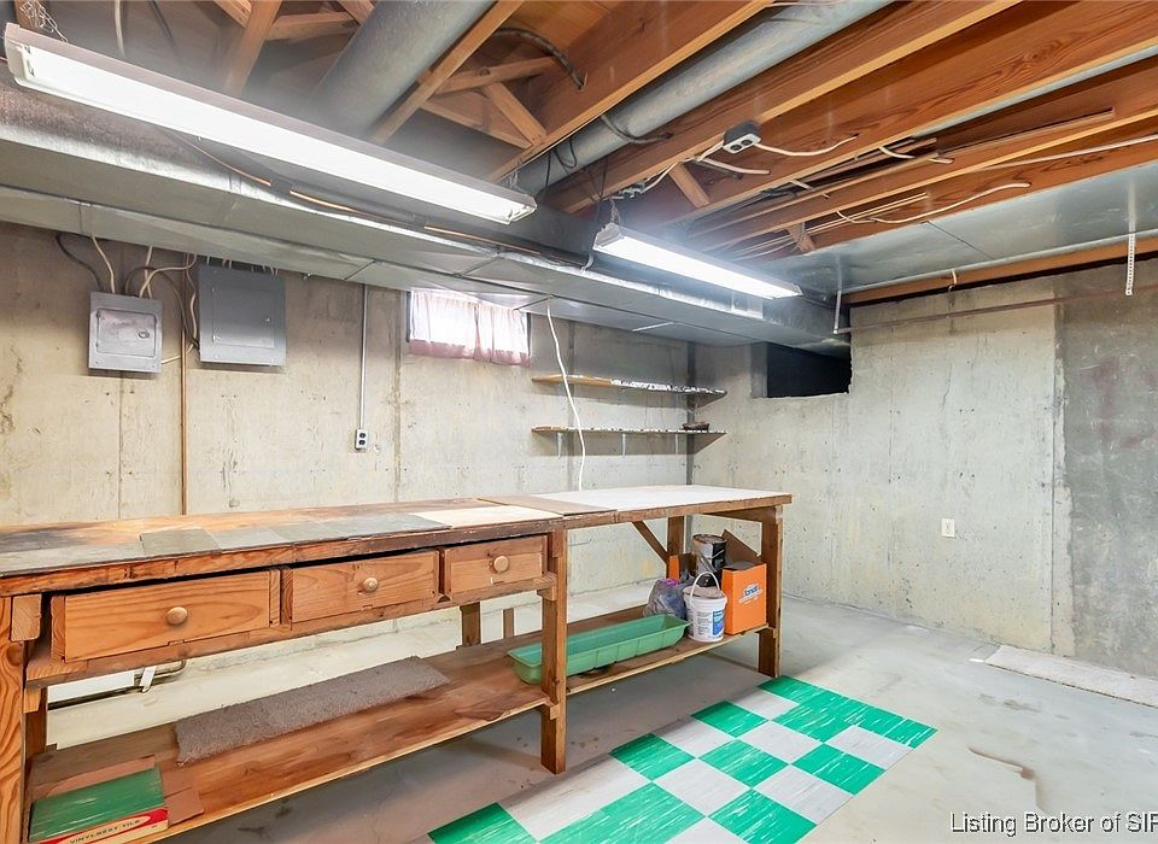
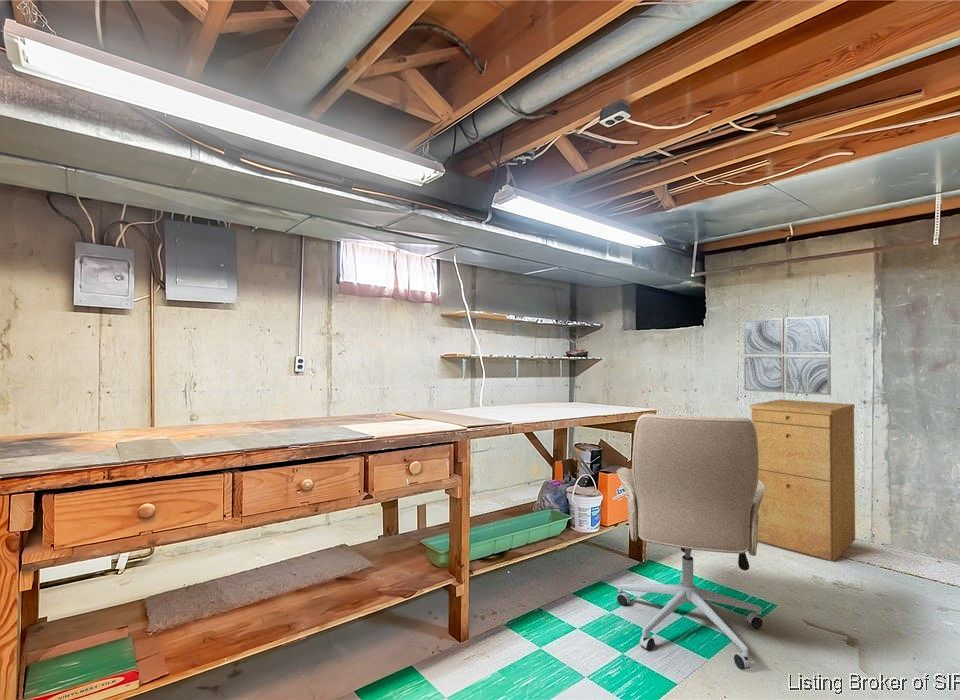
+ filing cabinet (803, 472)
+ wall art (785, 356)
+ office chair (687, 517)
